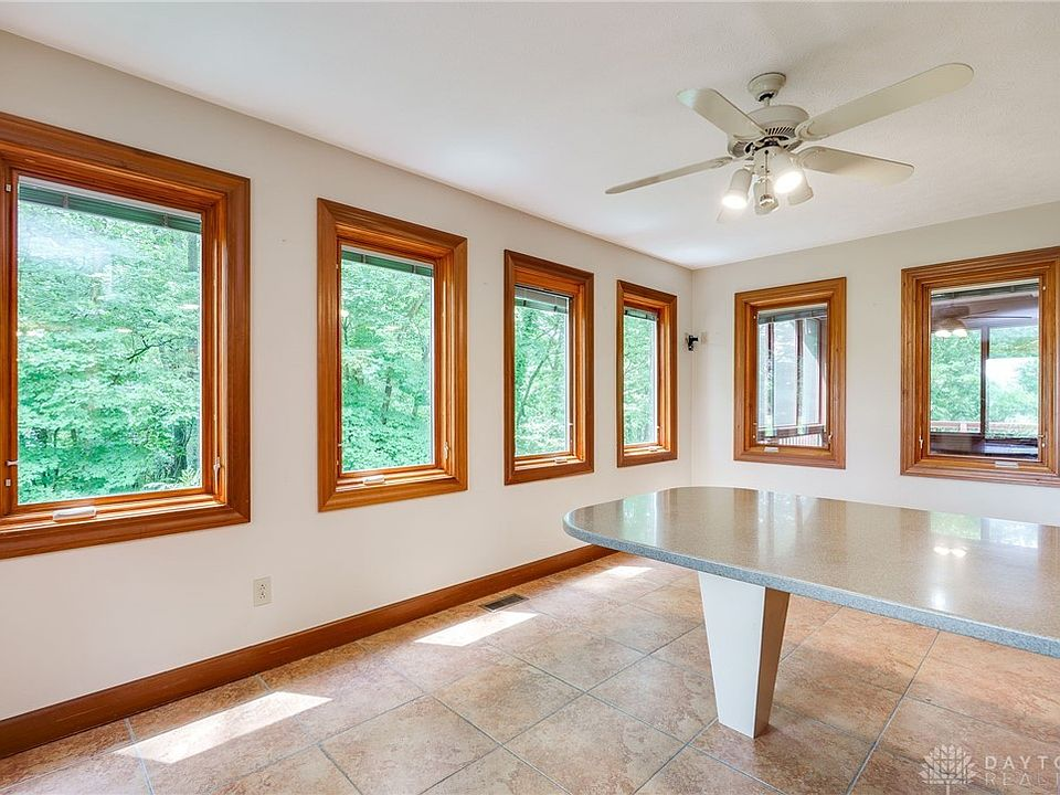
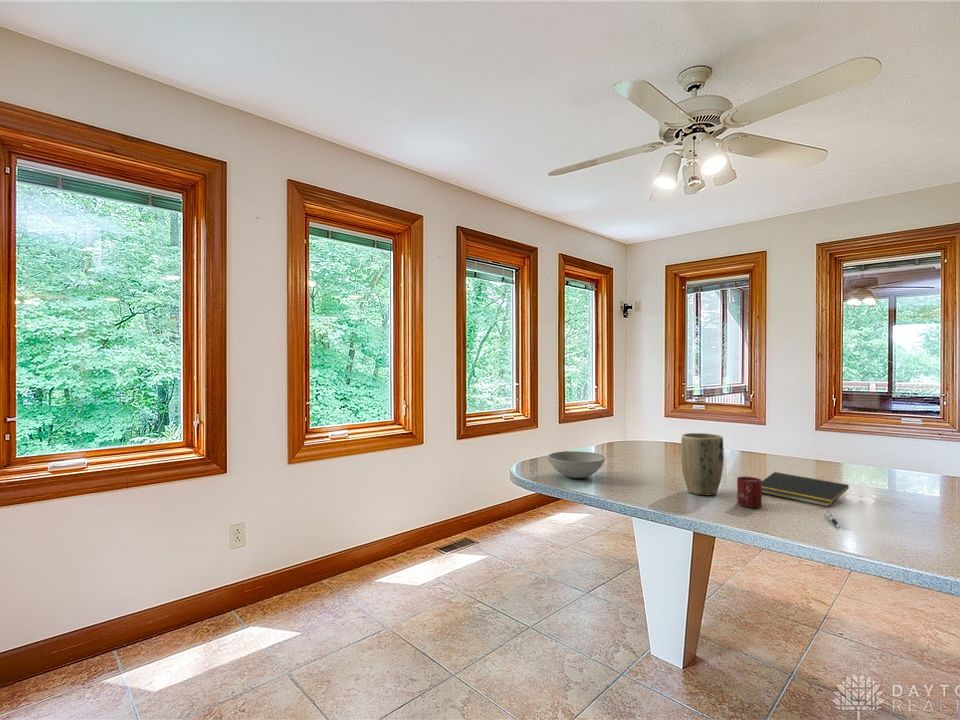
+ pen (832, 518)
+ plant pot (702, 463)
+ bowl (576, 466)
+ notepad (799, 488)
+ cup (749, 493)
